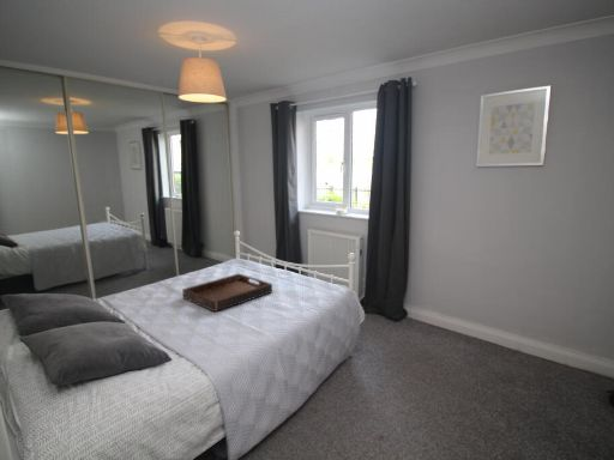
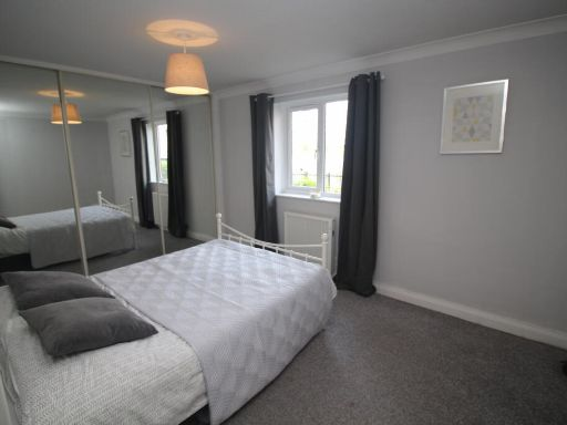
- serving tray (228, 290)
